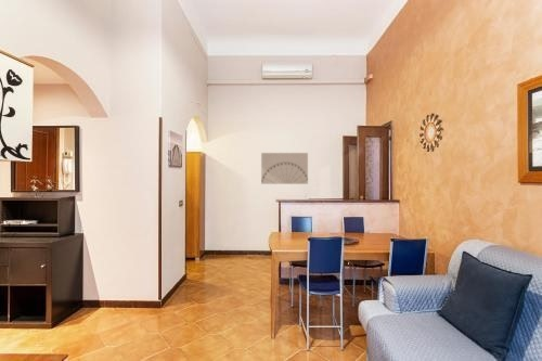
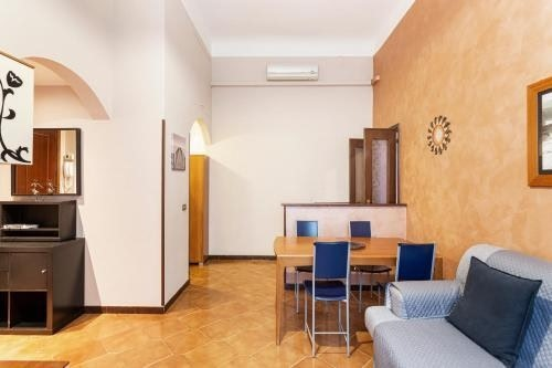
- wall art (284, 168)
